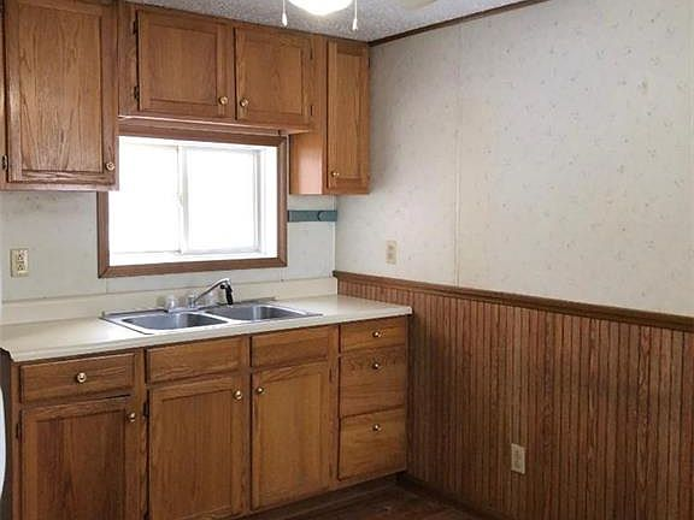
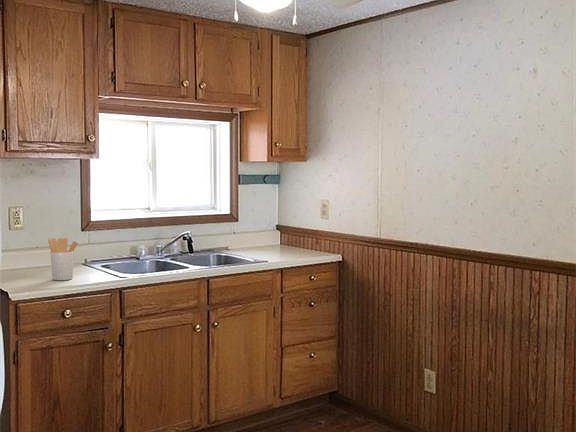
+ utensil holder (61, 257)
